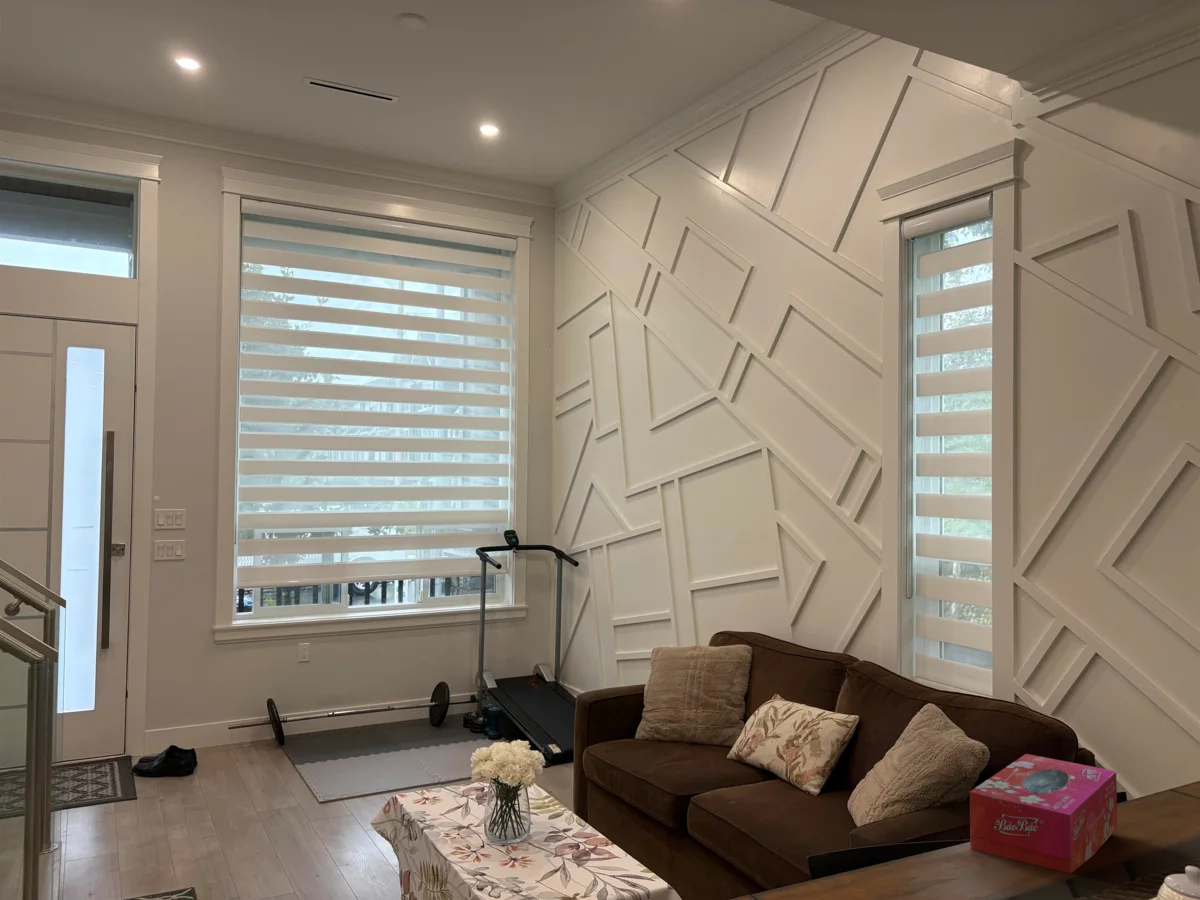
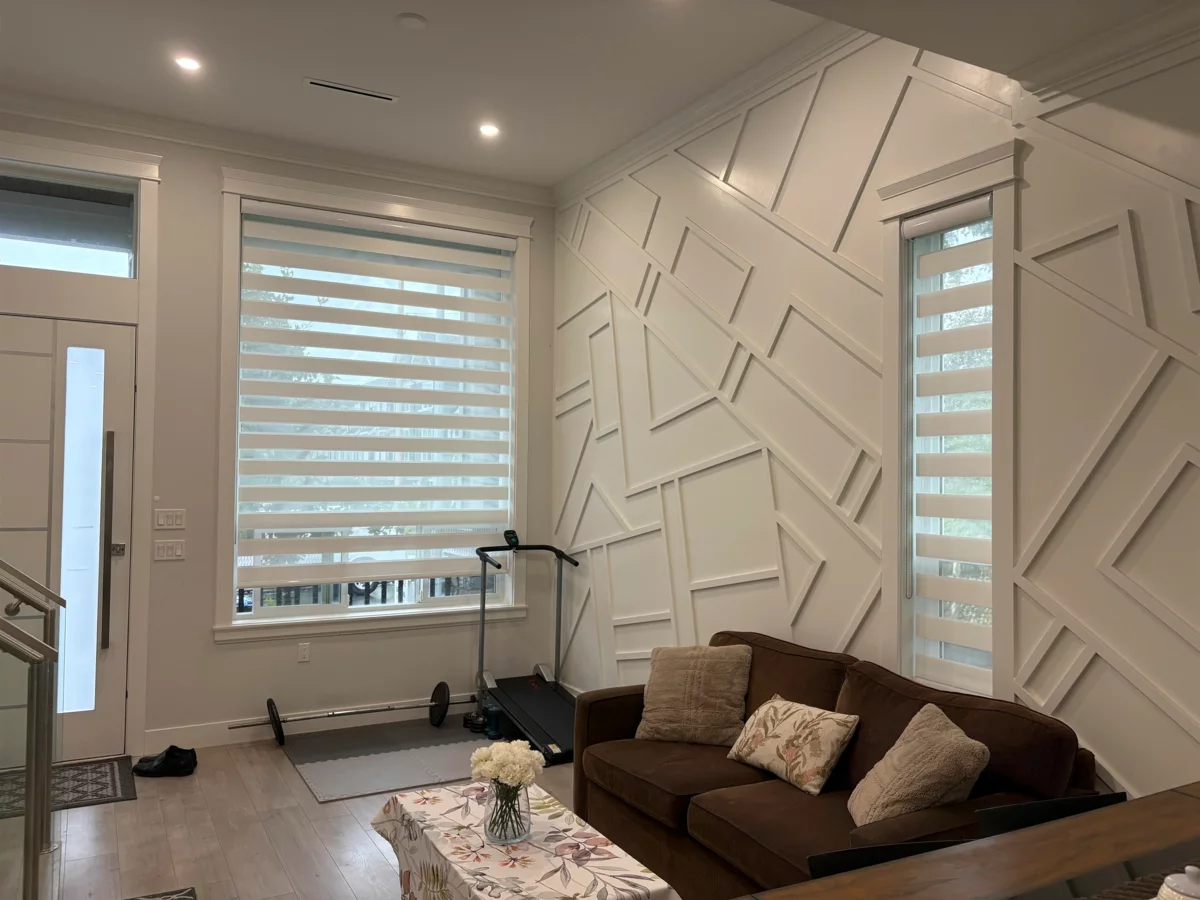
- tissue box (1046, 810)
